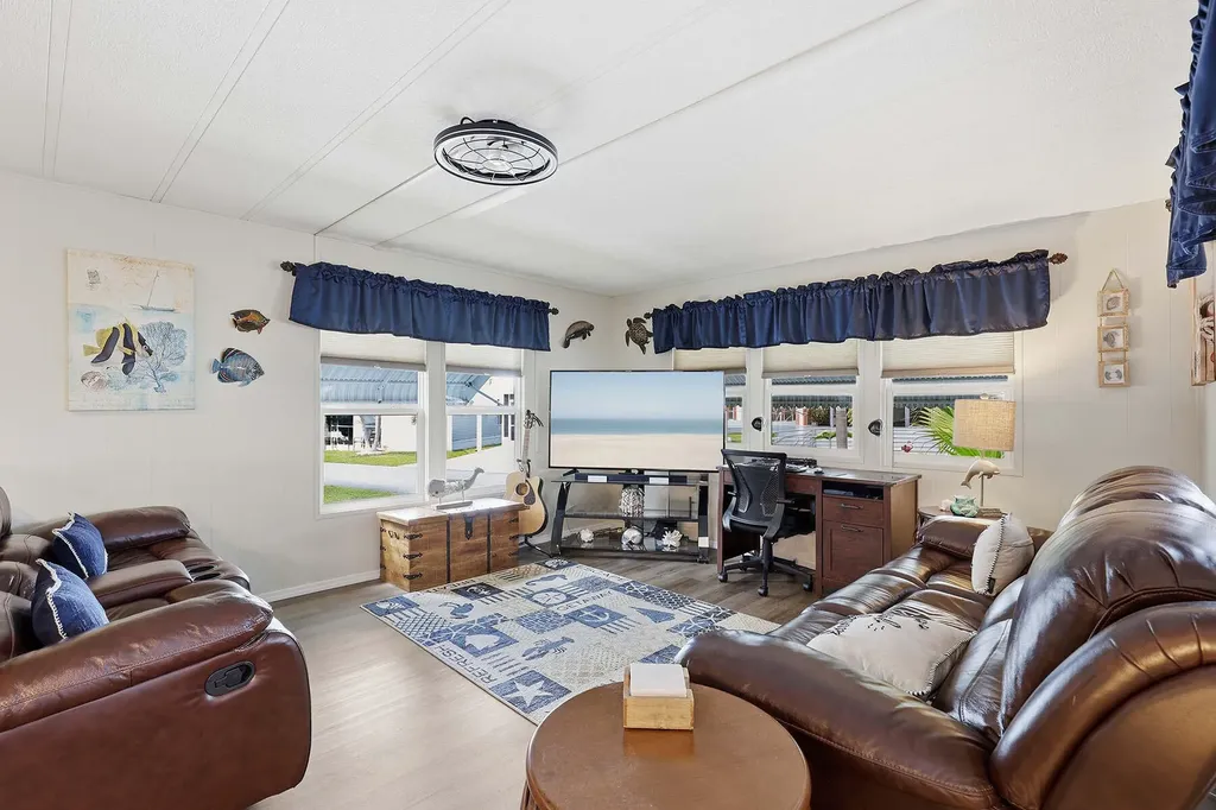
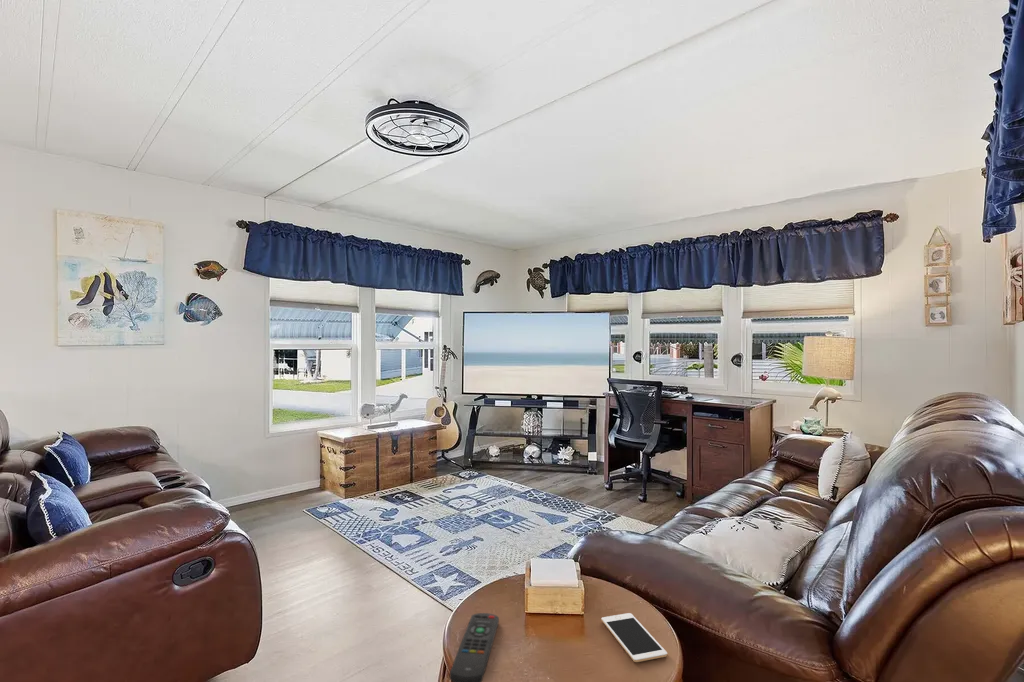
+ cell phone (632, 635)
+ remote control (476, 644)
